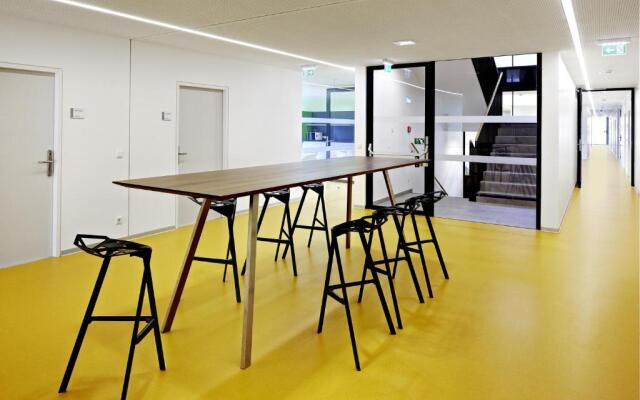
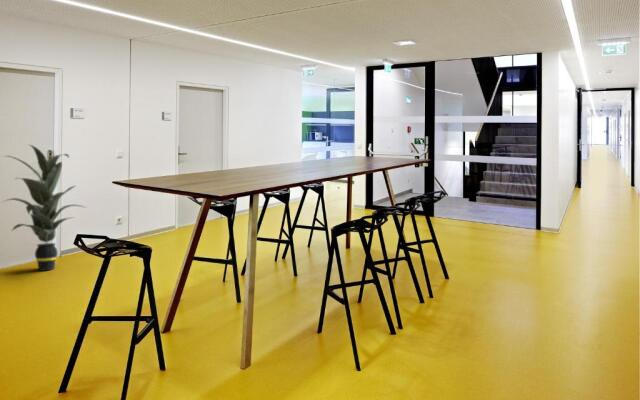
+ indoor plant (40, 207)
